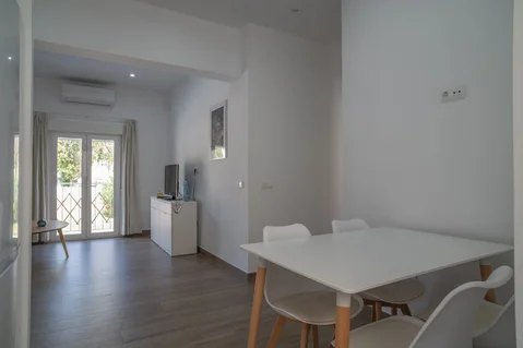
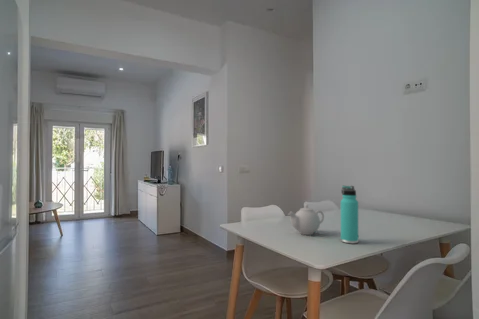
+ teapot (306, 218)
+ thermos bottle (349, 213)
